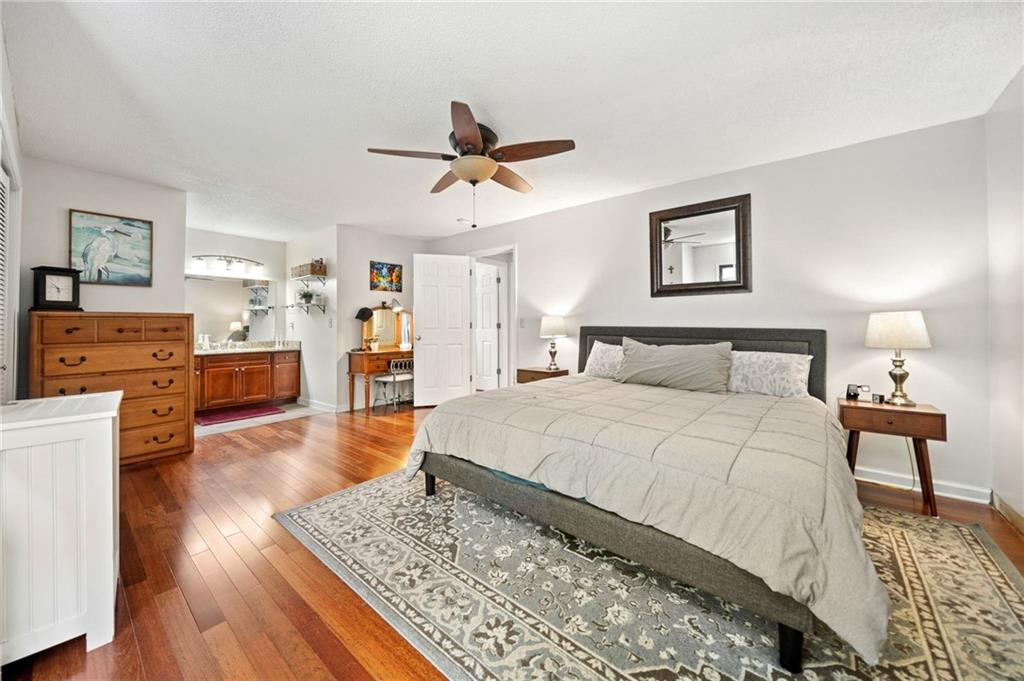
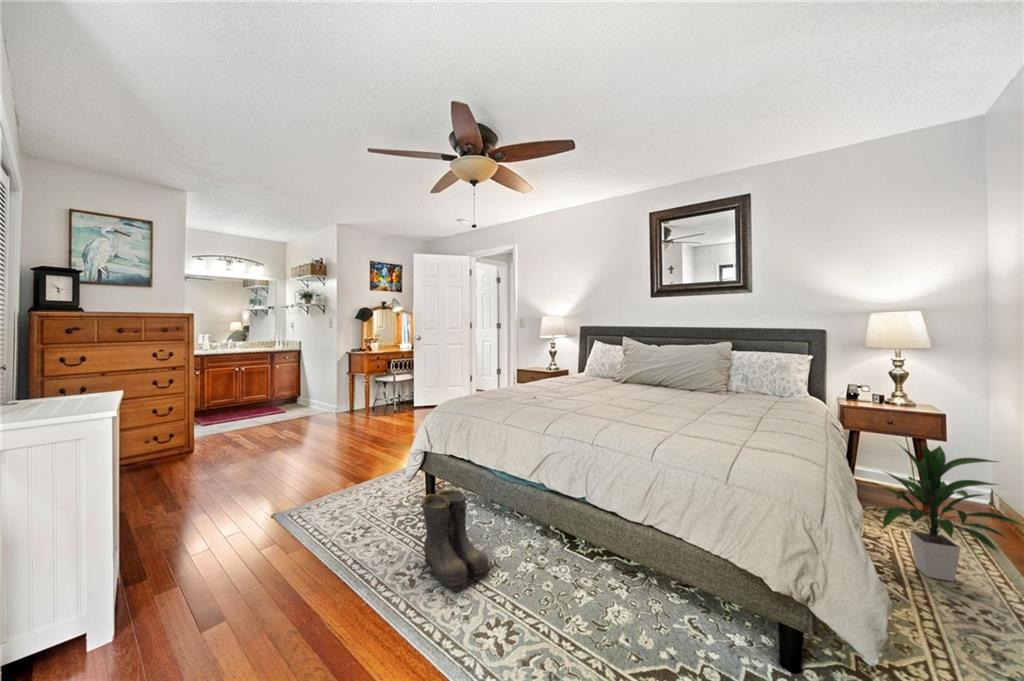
+ indoor plant (934, 506)
+ boots (453, 534)
